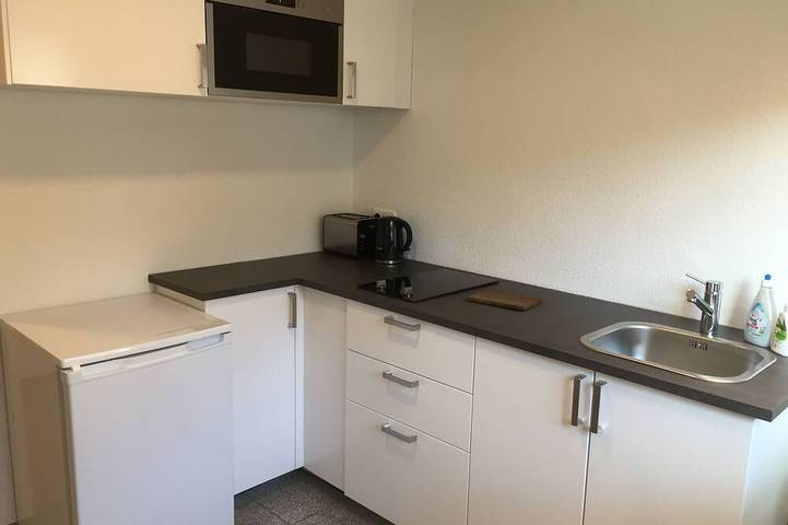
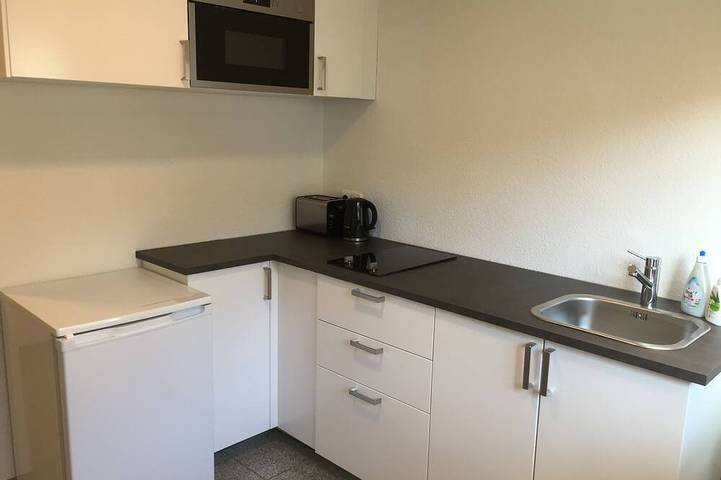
- cutting board (504, 300)
